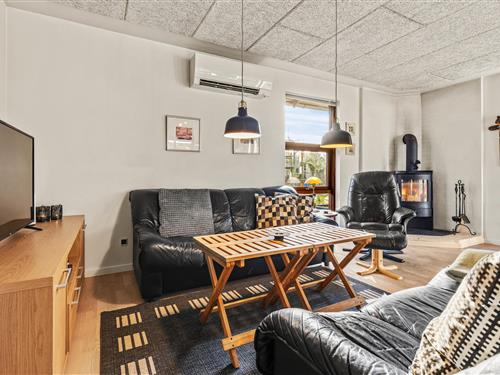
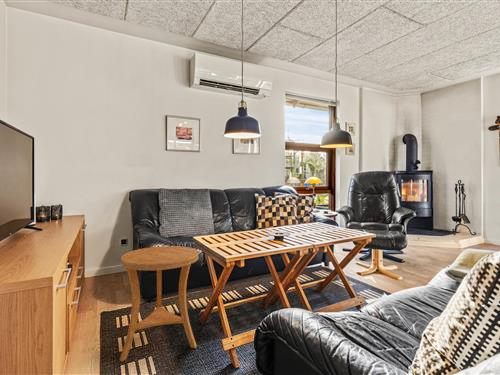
+ side table (160, 298)
